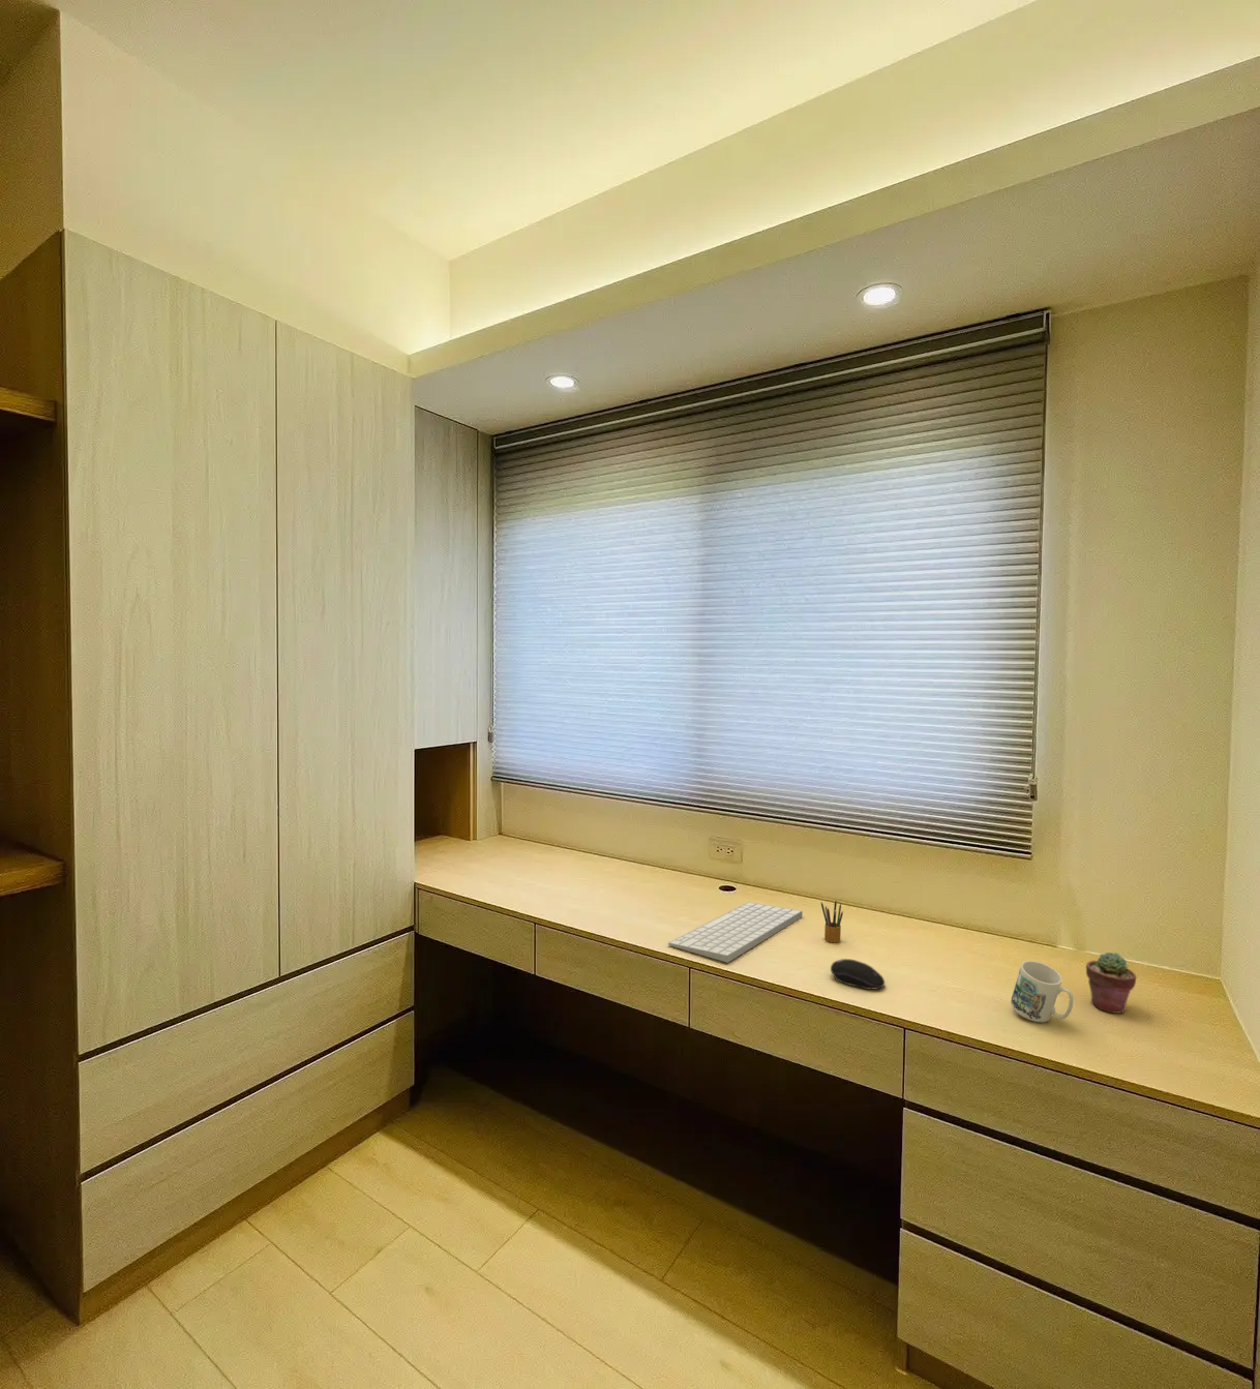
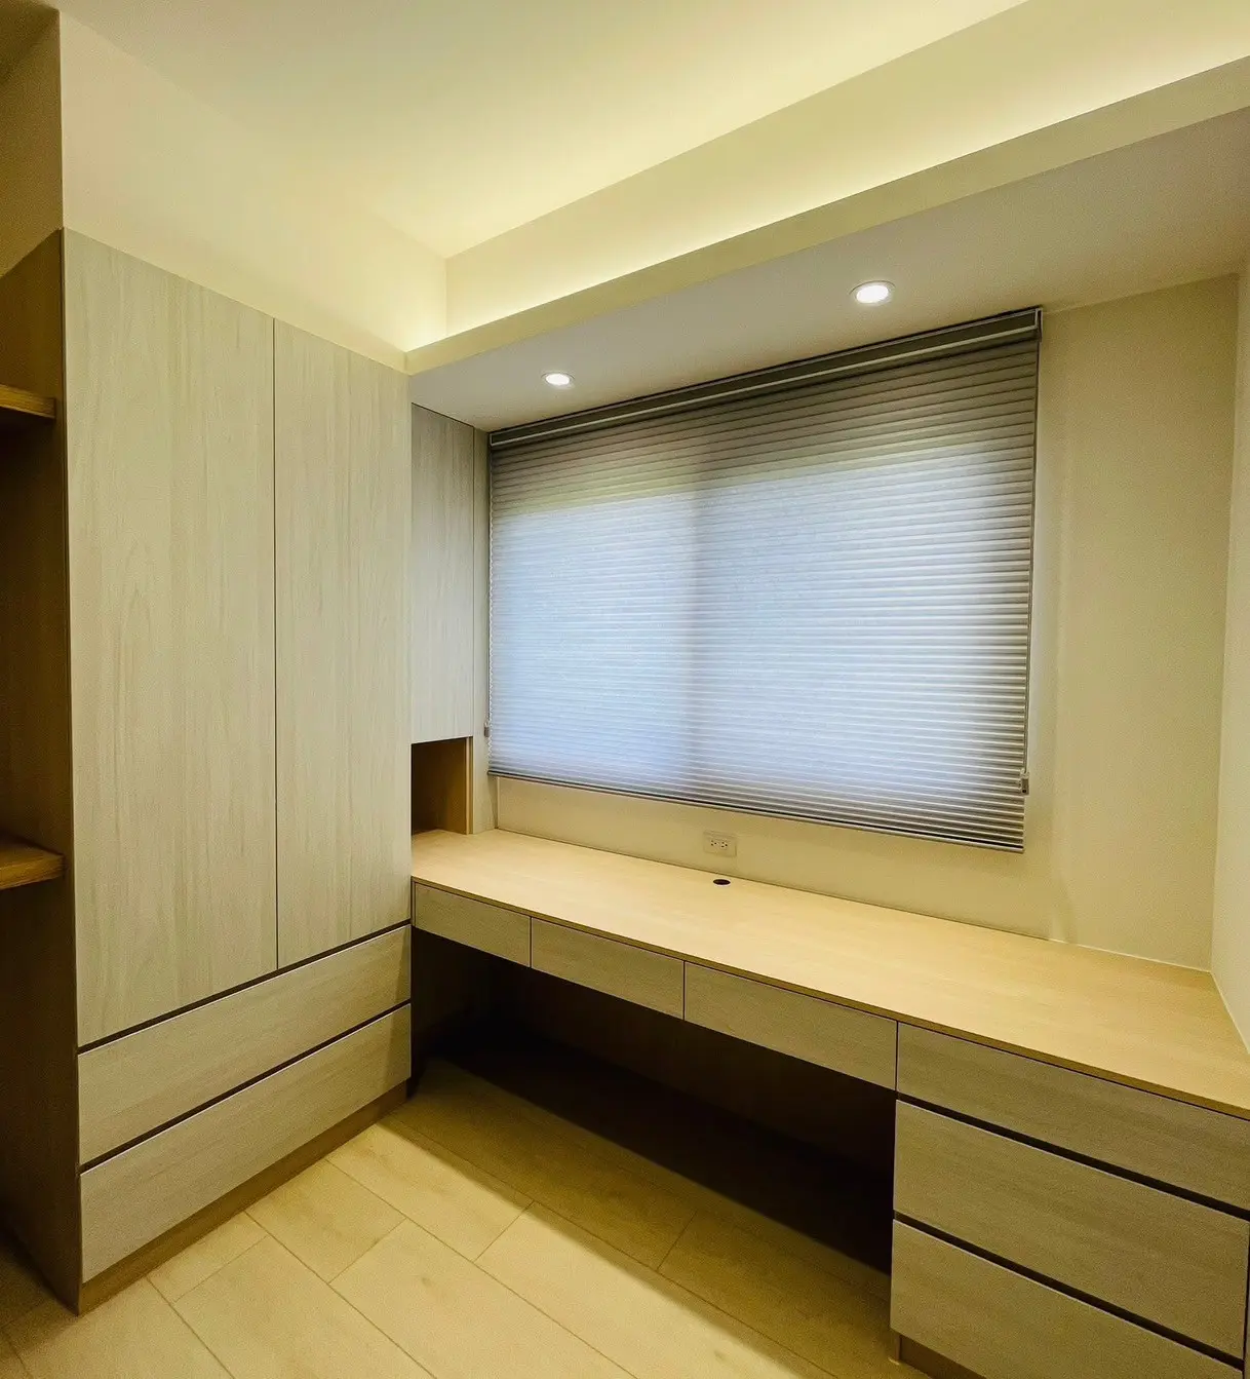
- computer mouse (857, 972)
- pencil box (833, 921)
- potted succulent (1110, 979)
- mug (1042, 992)
- computer keyboard (738, 927)
